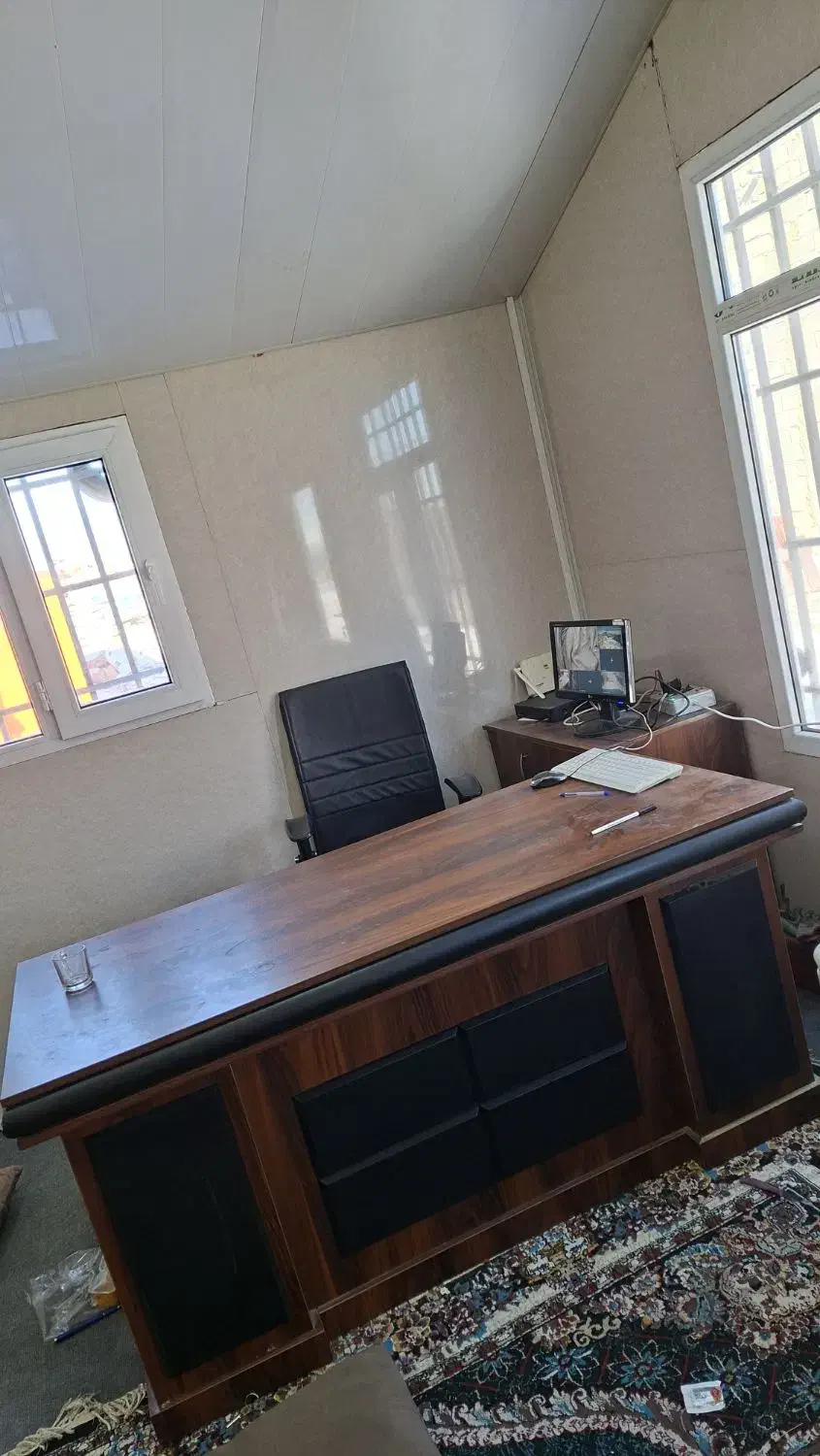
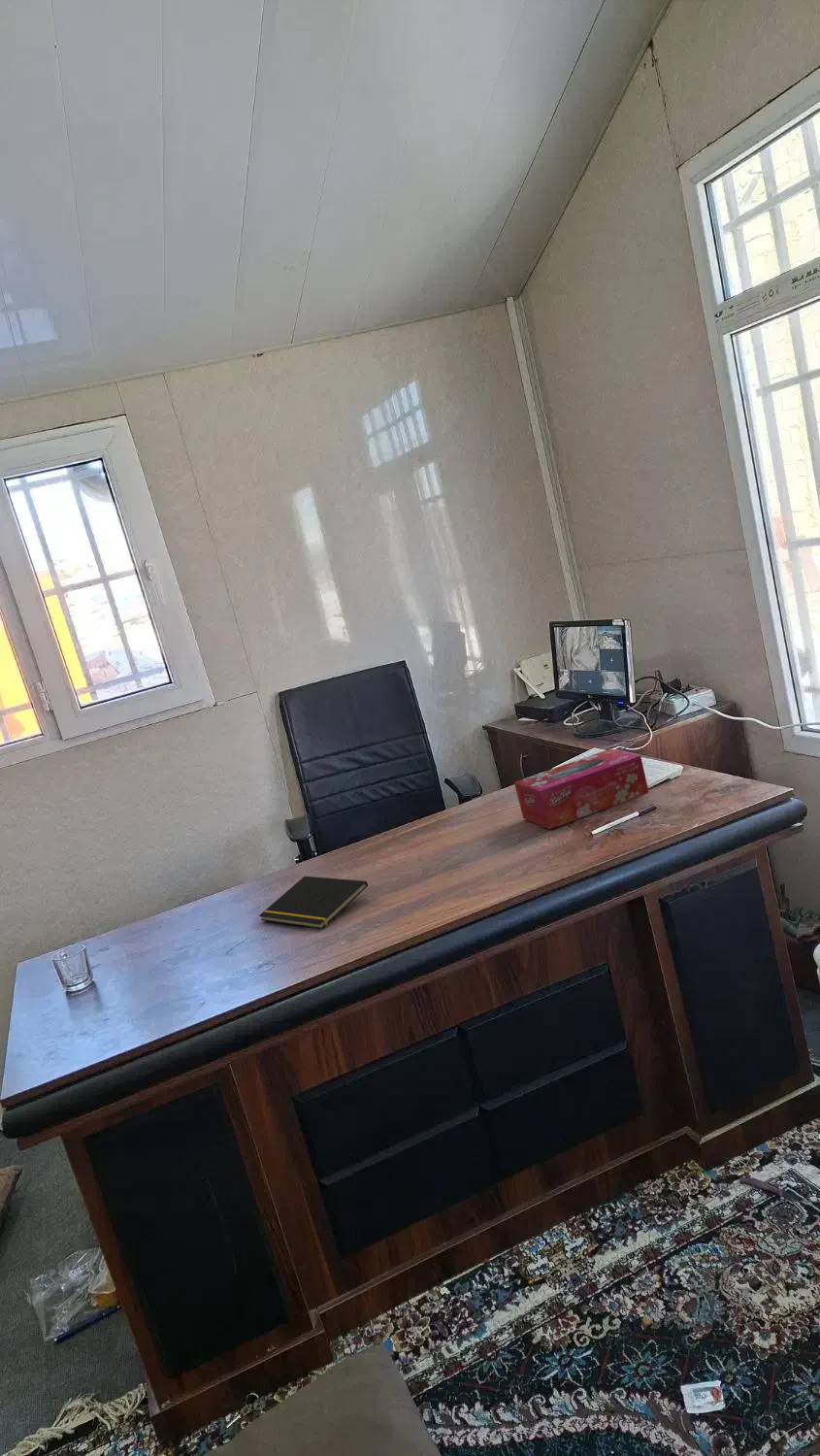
+ tissue box (580, 787)
+ notepad (312, 901)
